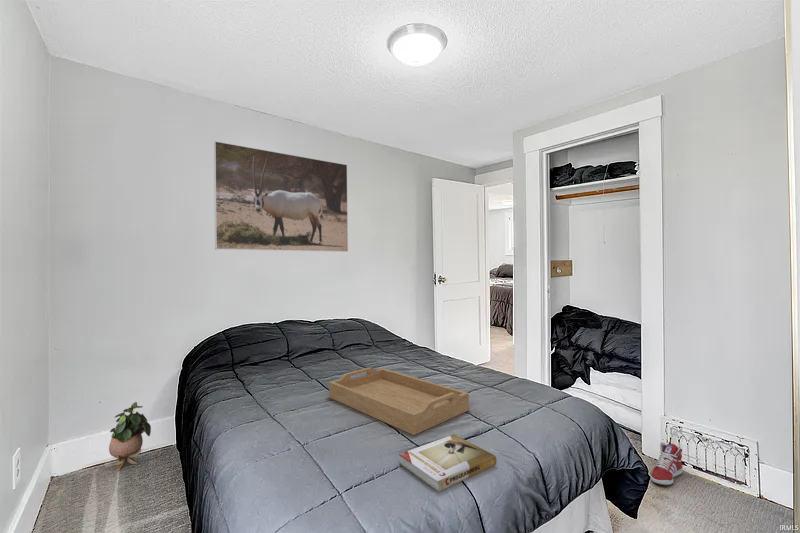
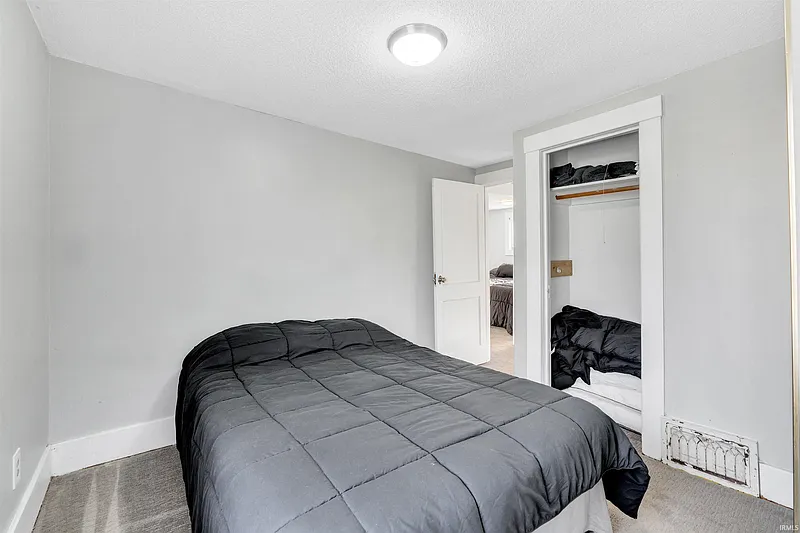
- serving tray (395, 392)
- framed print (288, 202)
- book (447, 460)
- sneaker (666, 462)
- potted plant (130, 433)
